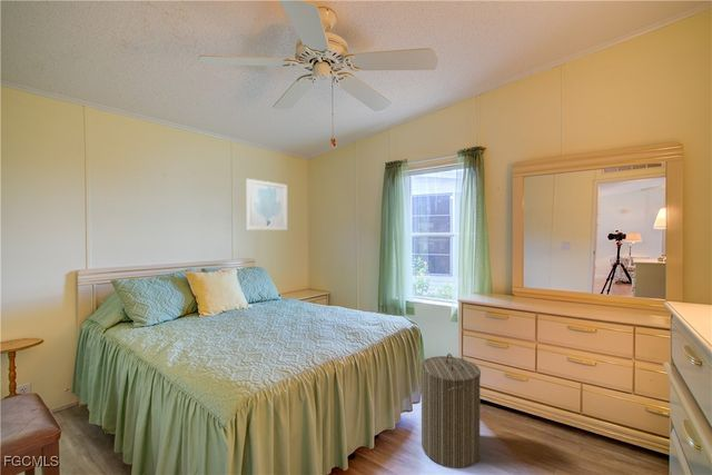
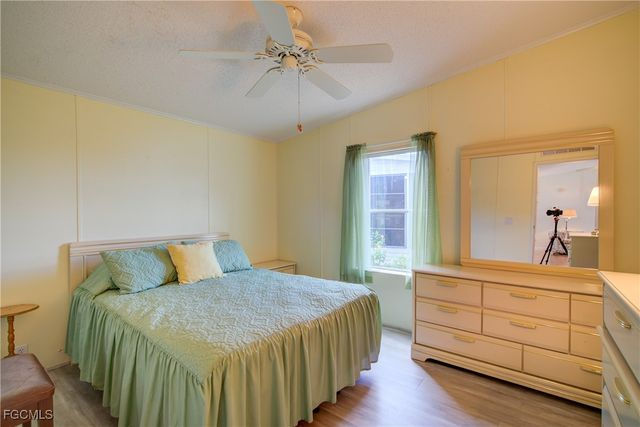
- laundry hamper (449, 400)
- wall art (268, 206)
